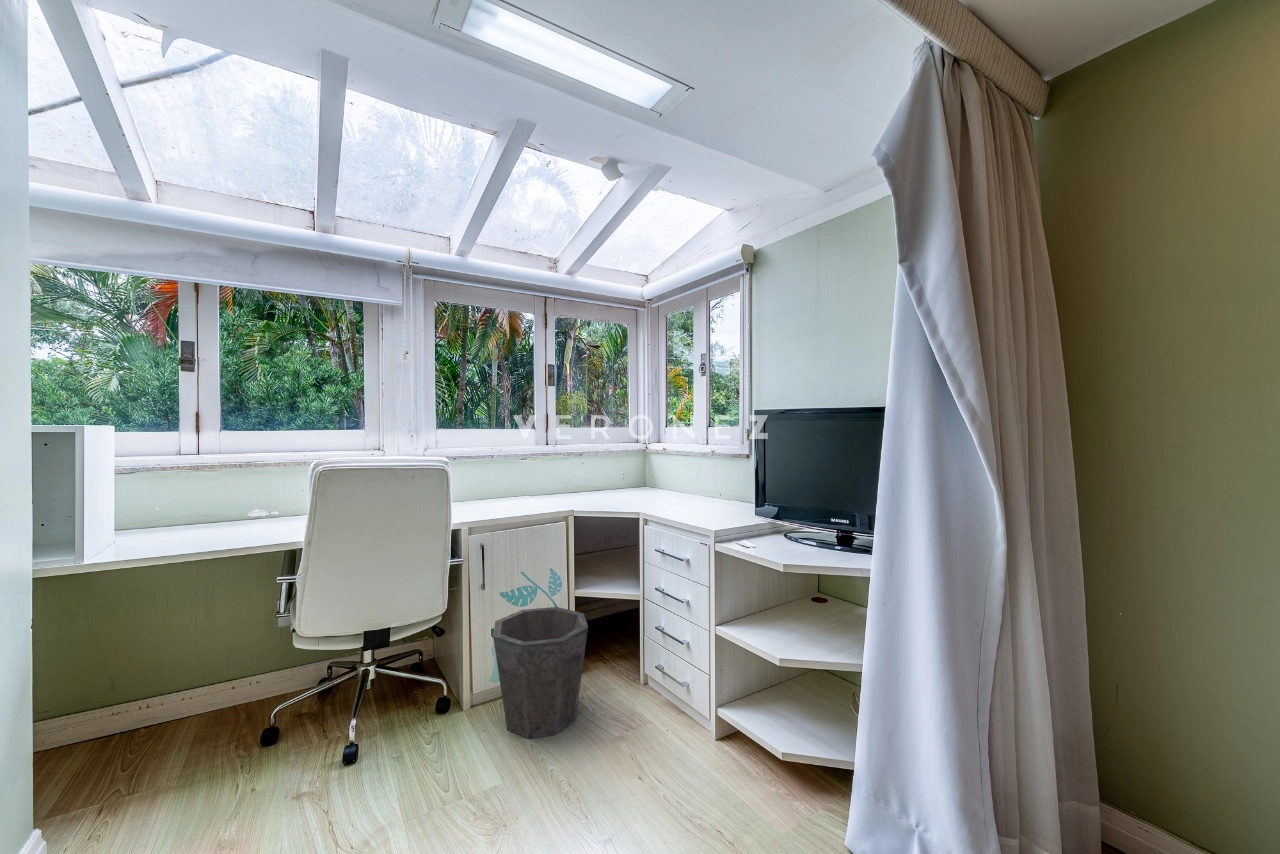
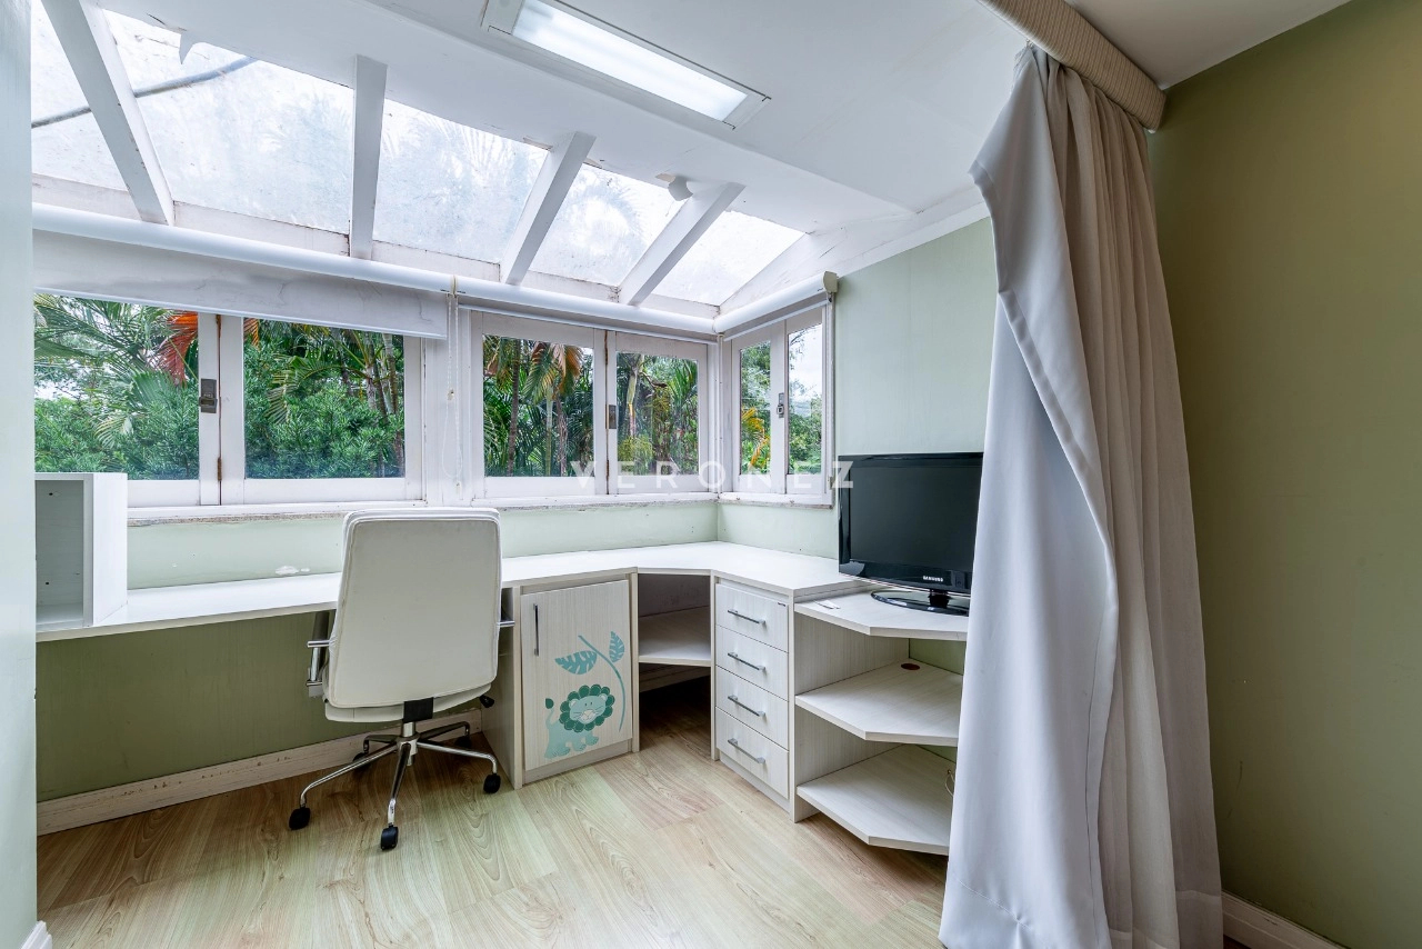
- waste bin (541, 670)
